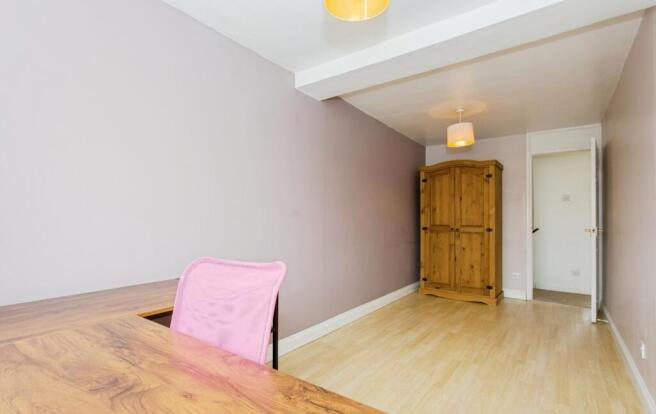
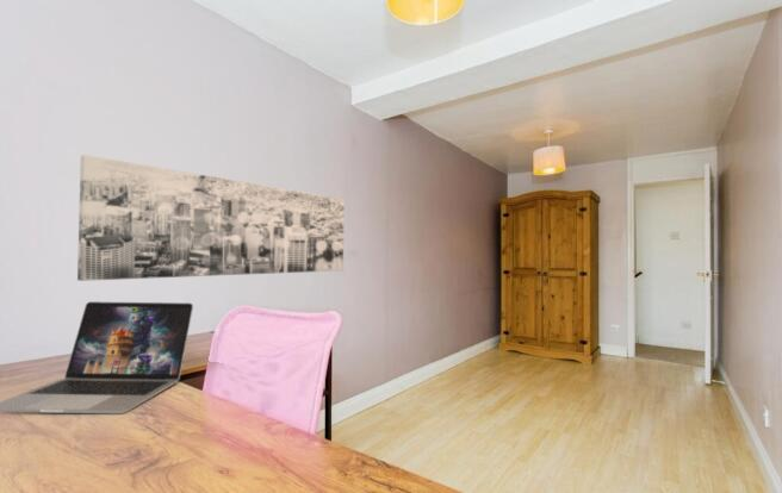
+ wall art (247, 229)
+ laptop (103, 350)
